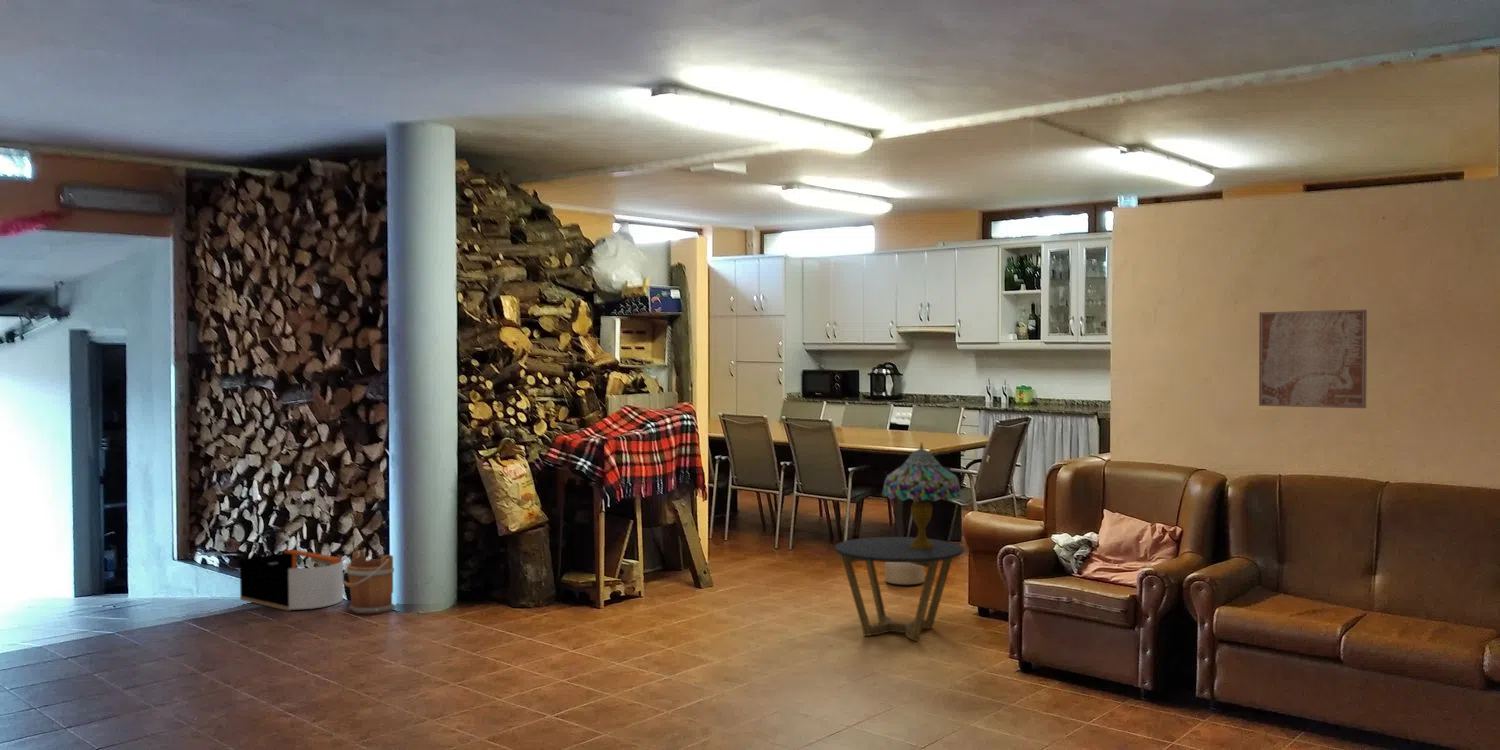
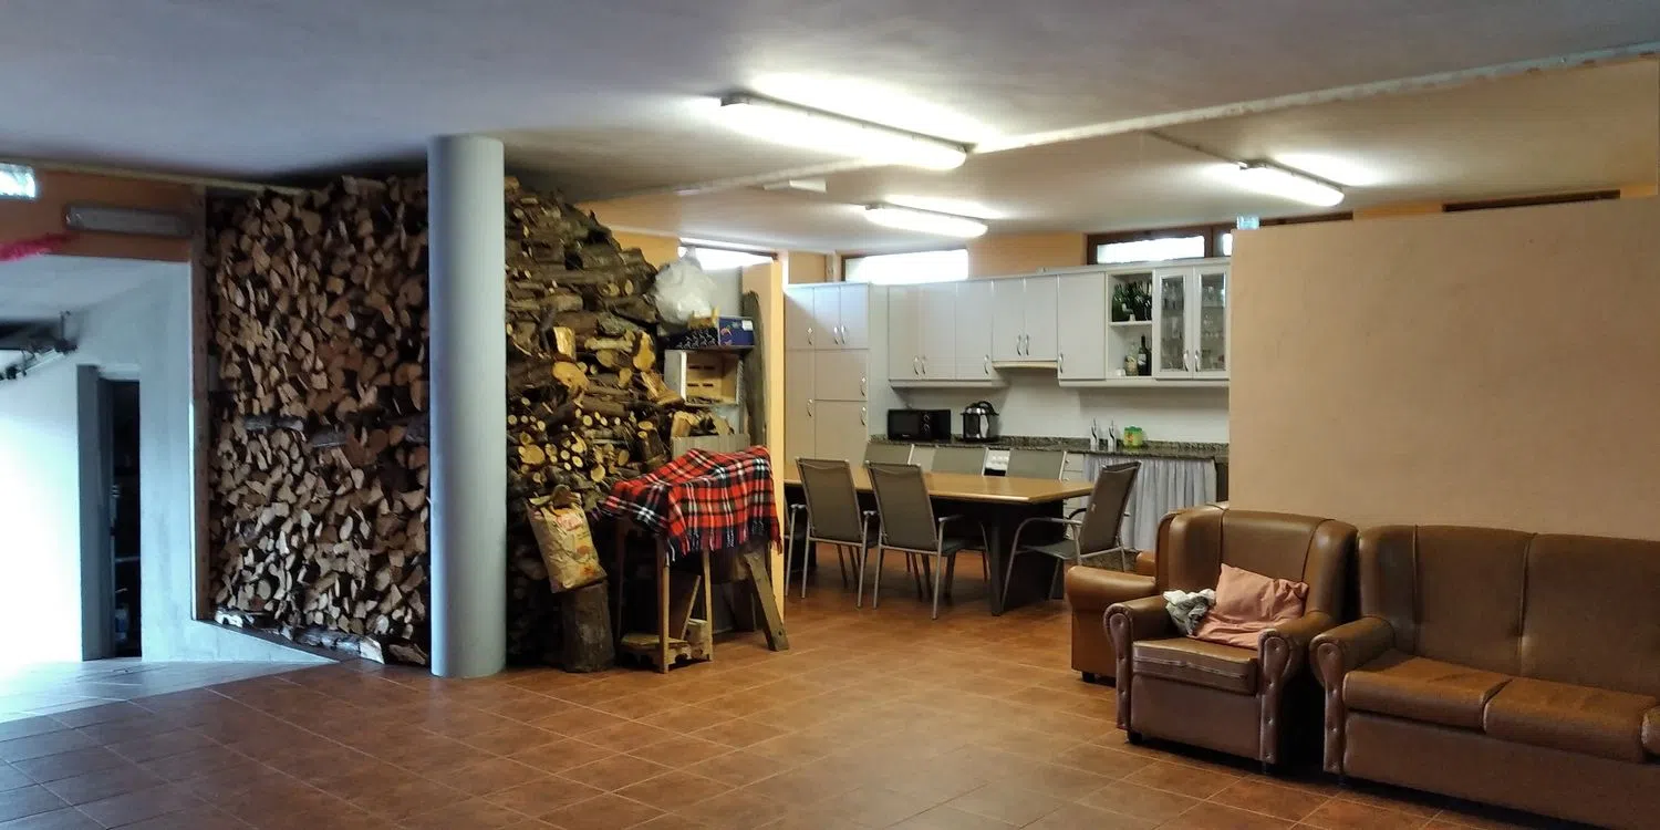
- wall art (1311, 359)
- planter (904, 564)
- table lamp (921, 493)
- storage bin (297, 579)
- bucket (371, 581)
- side table (880, 592)
